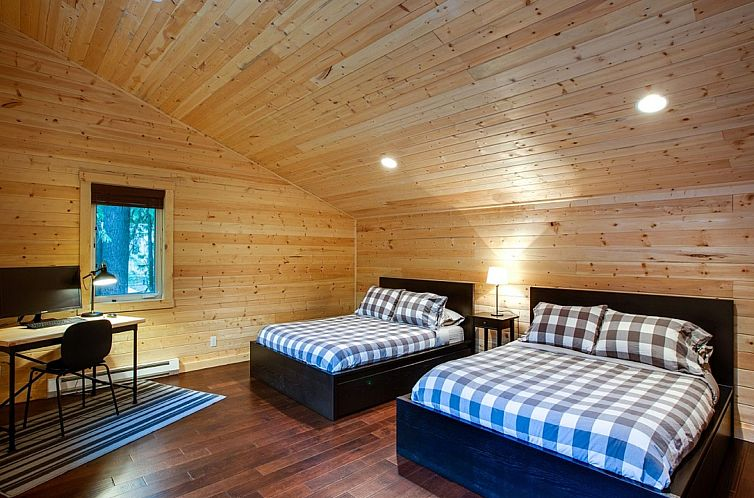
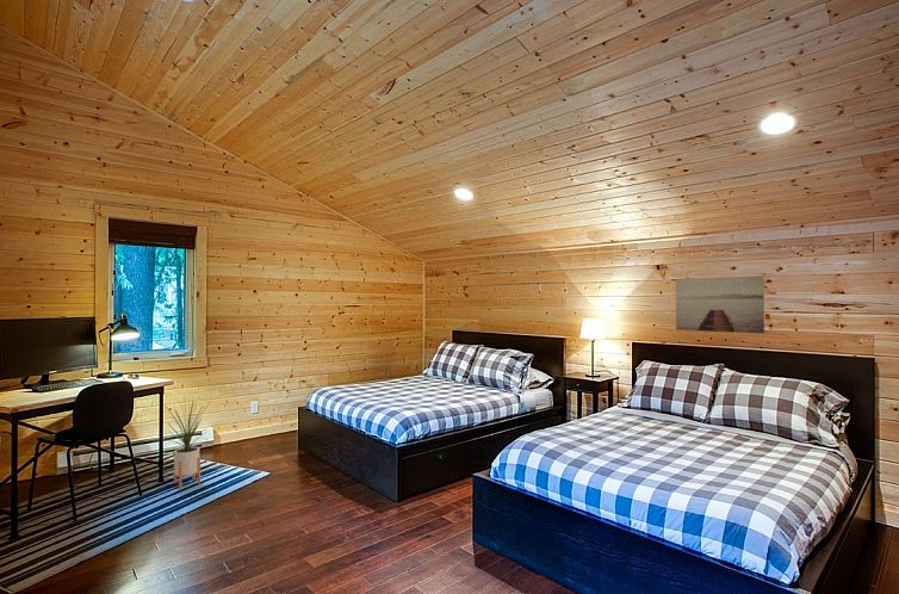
+ wall art (717, 304)
+ house plant (186, 439)
